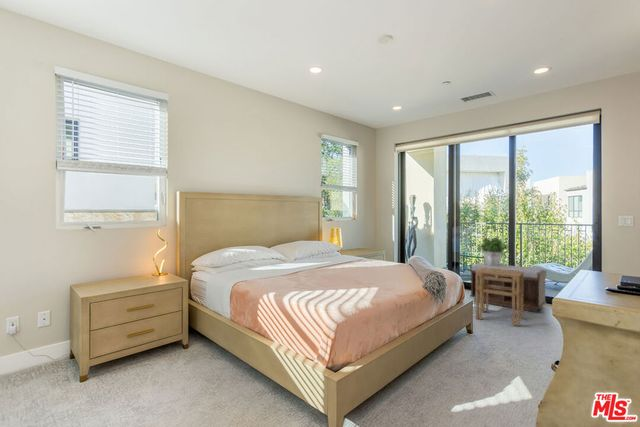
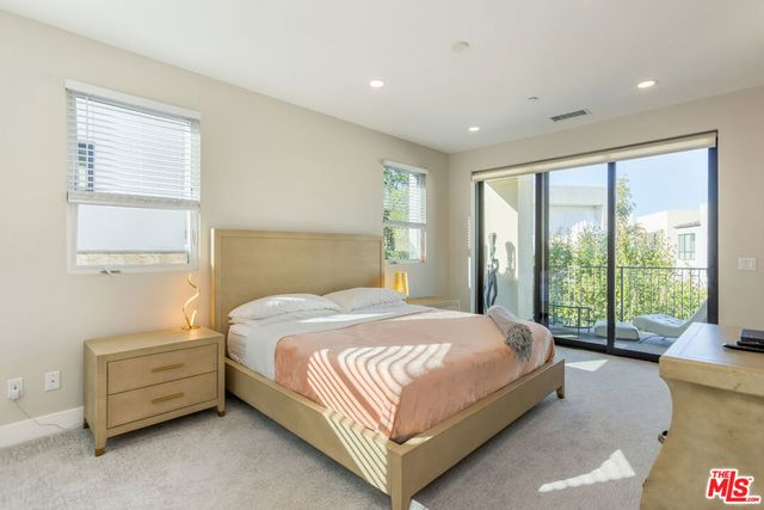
- stool (499, 294)
- potted plant (493, 250)
- bench (506, 285)
